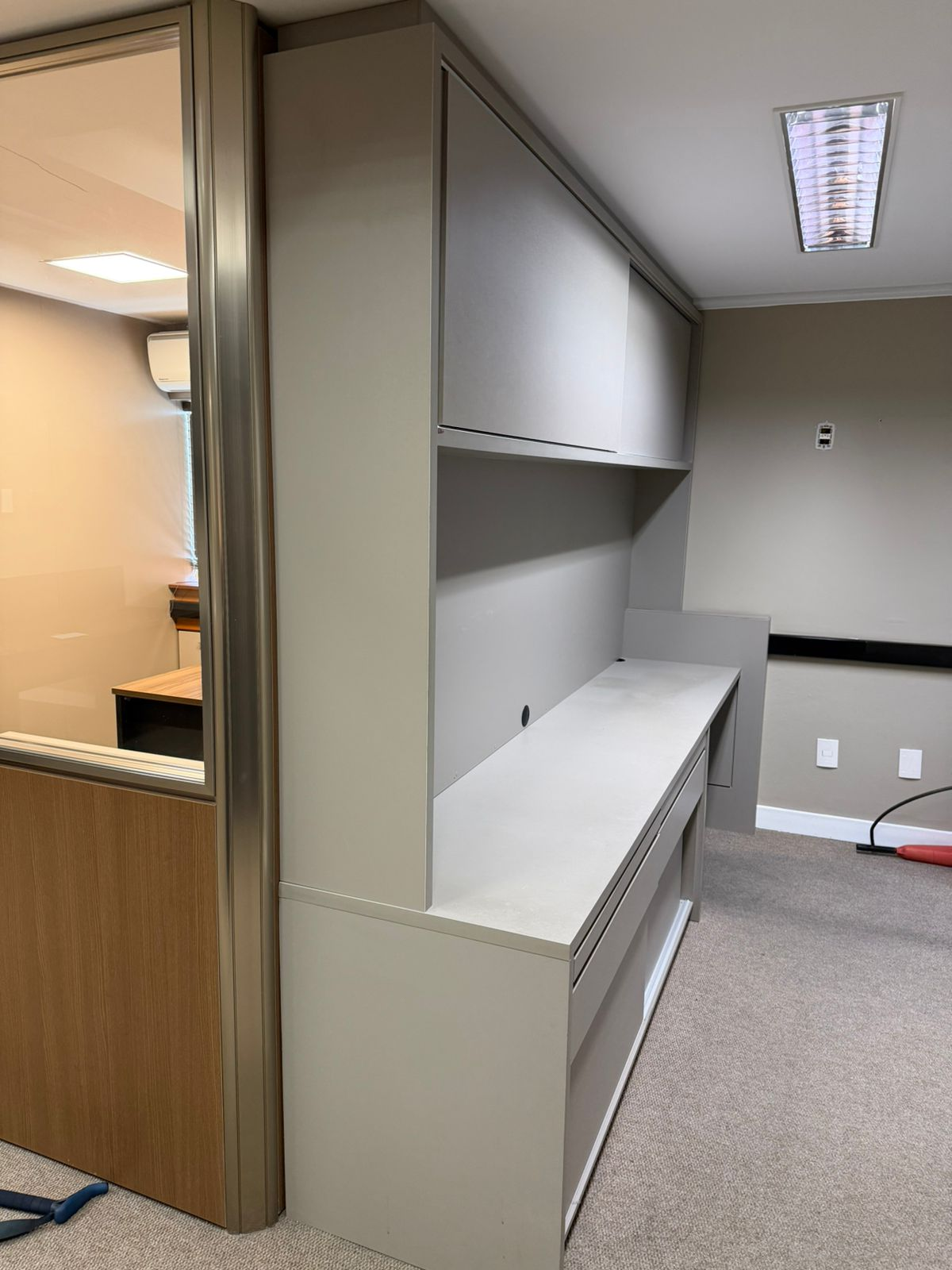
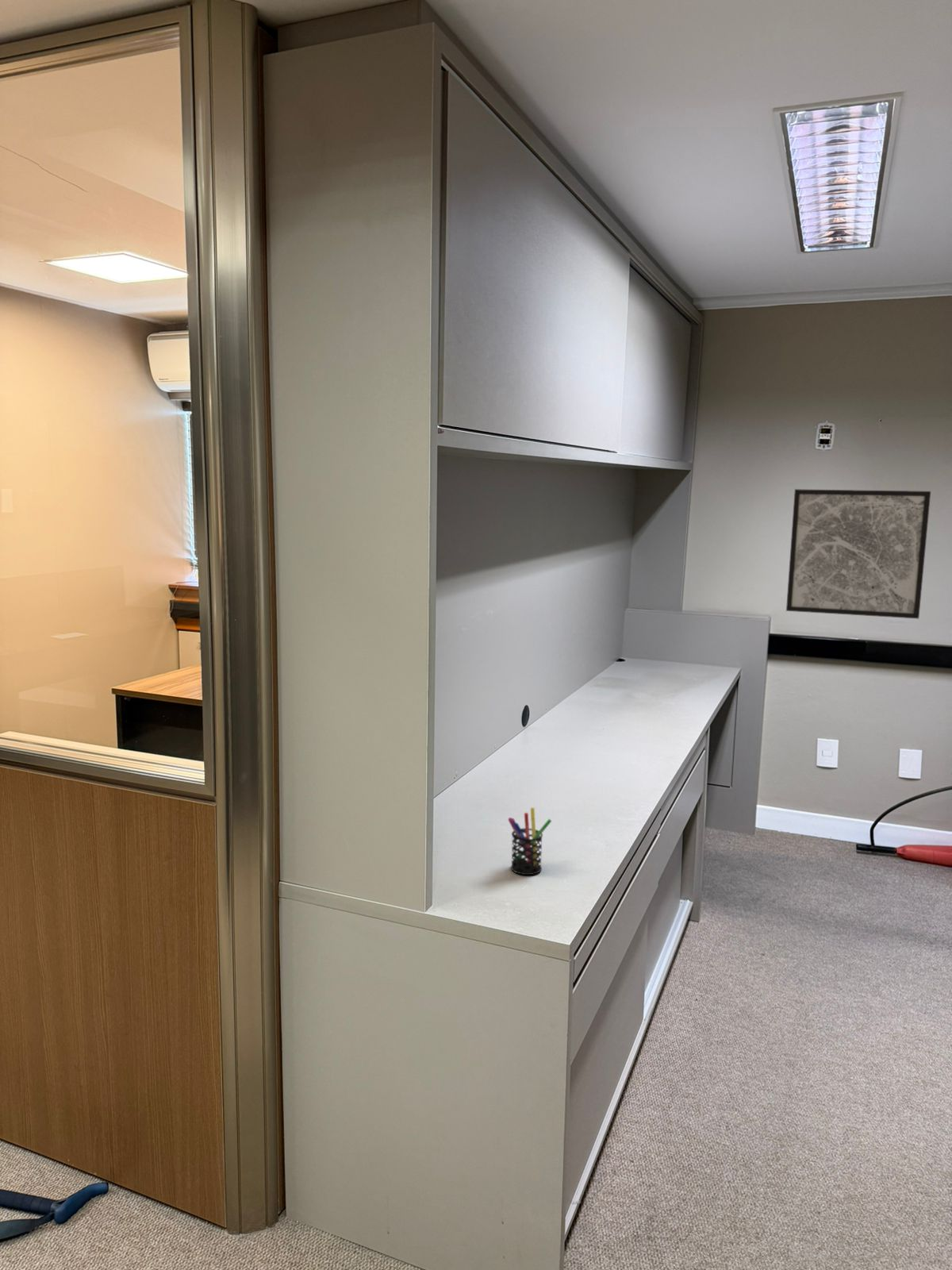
+ wall art (855, 552)
+ pen holder (530, 839)
